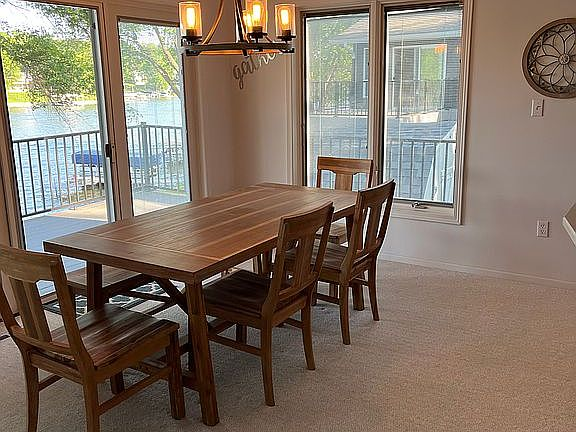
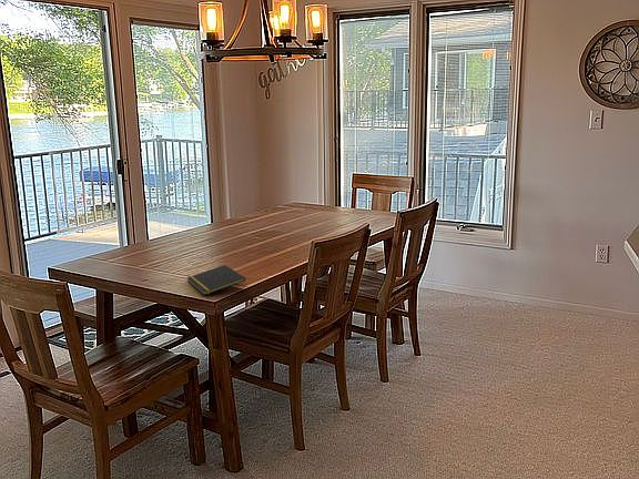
+ notepad (215, 278)
